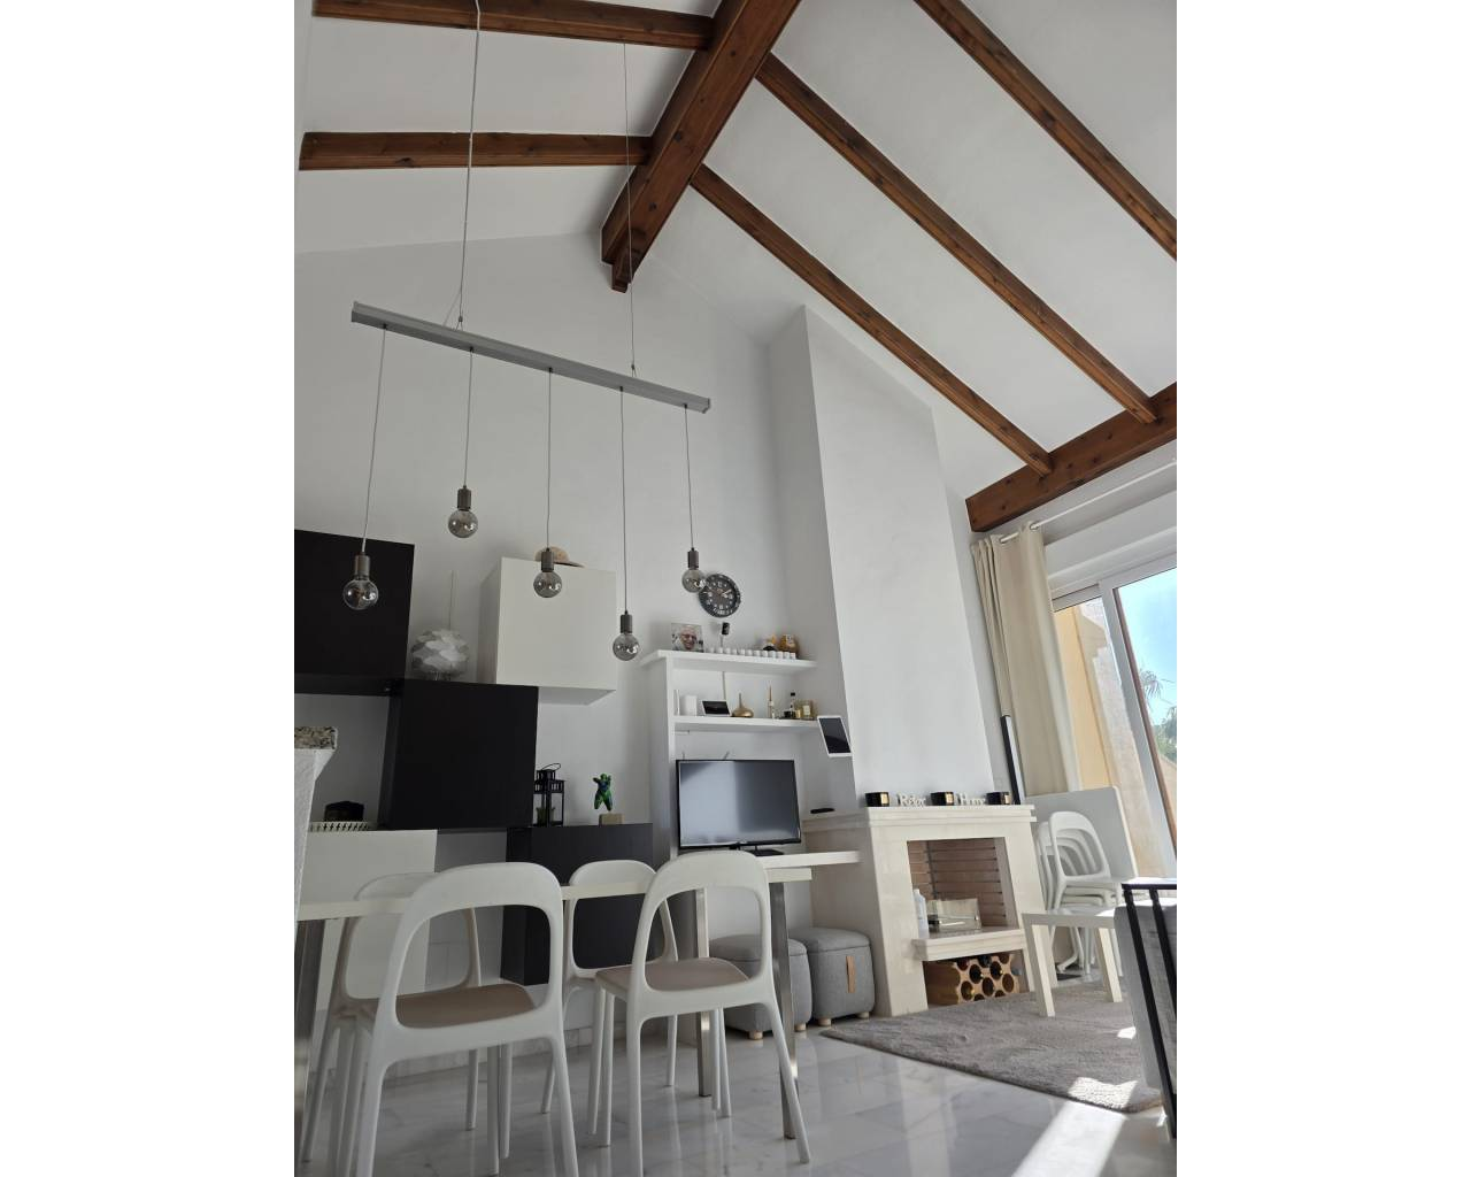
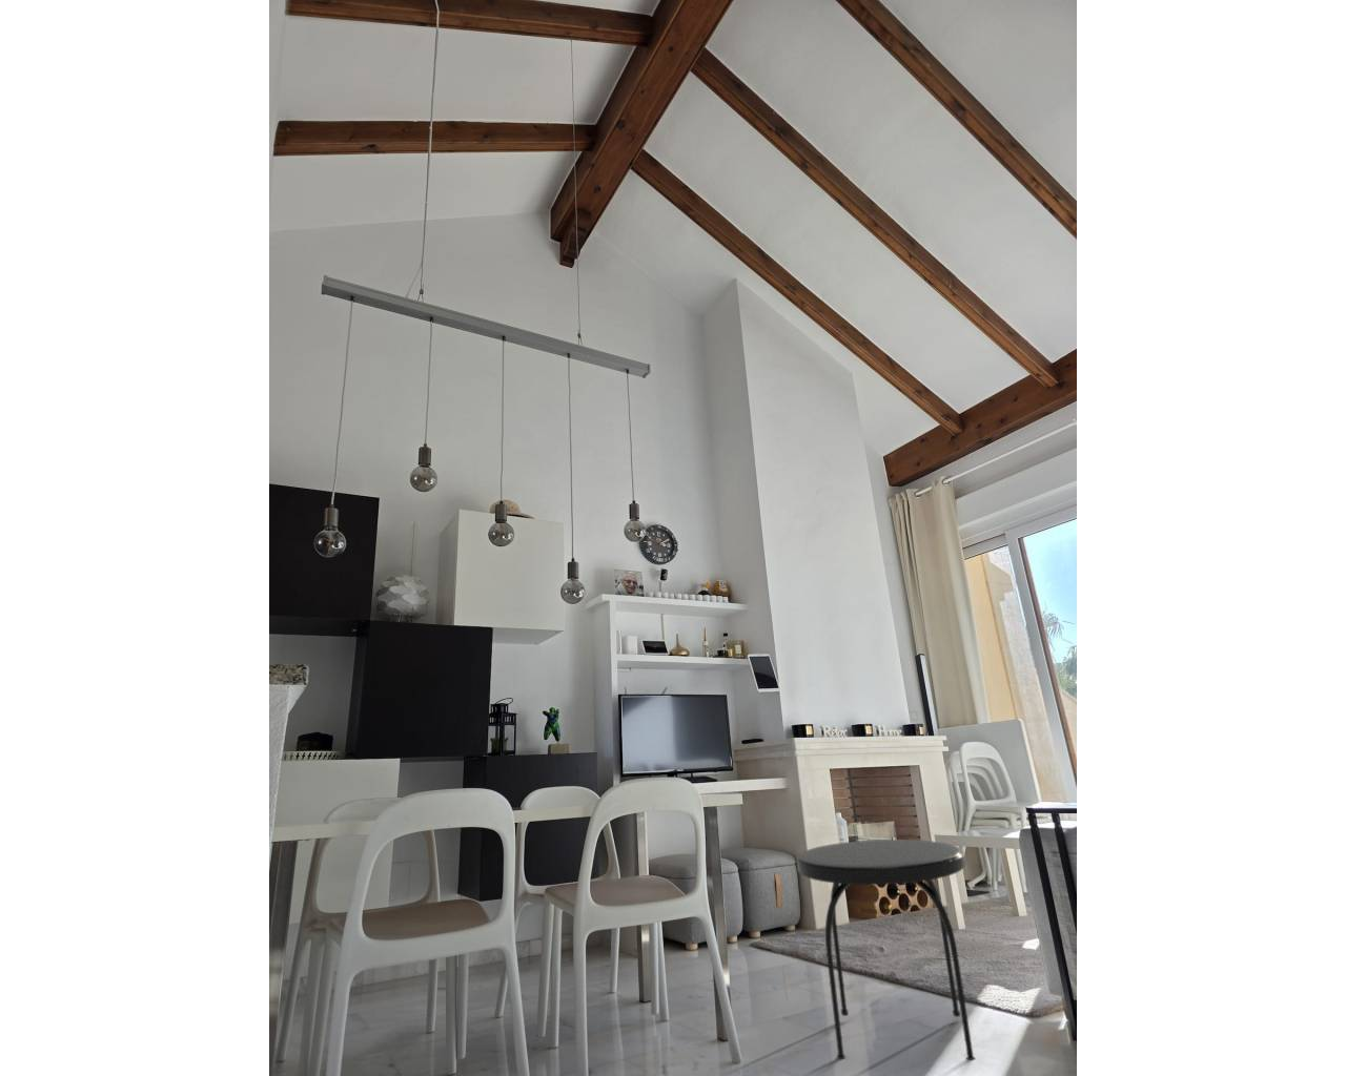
+ side table (839, 950)
